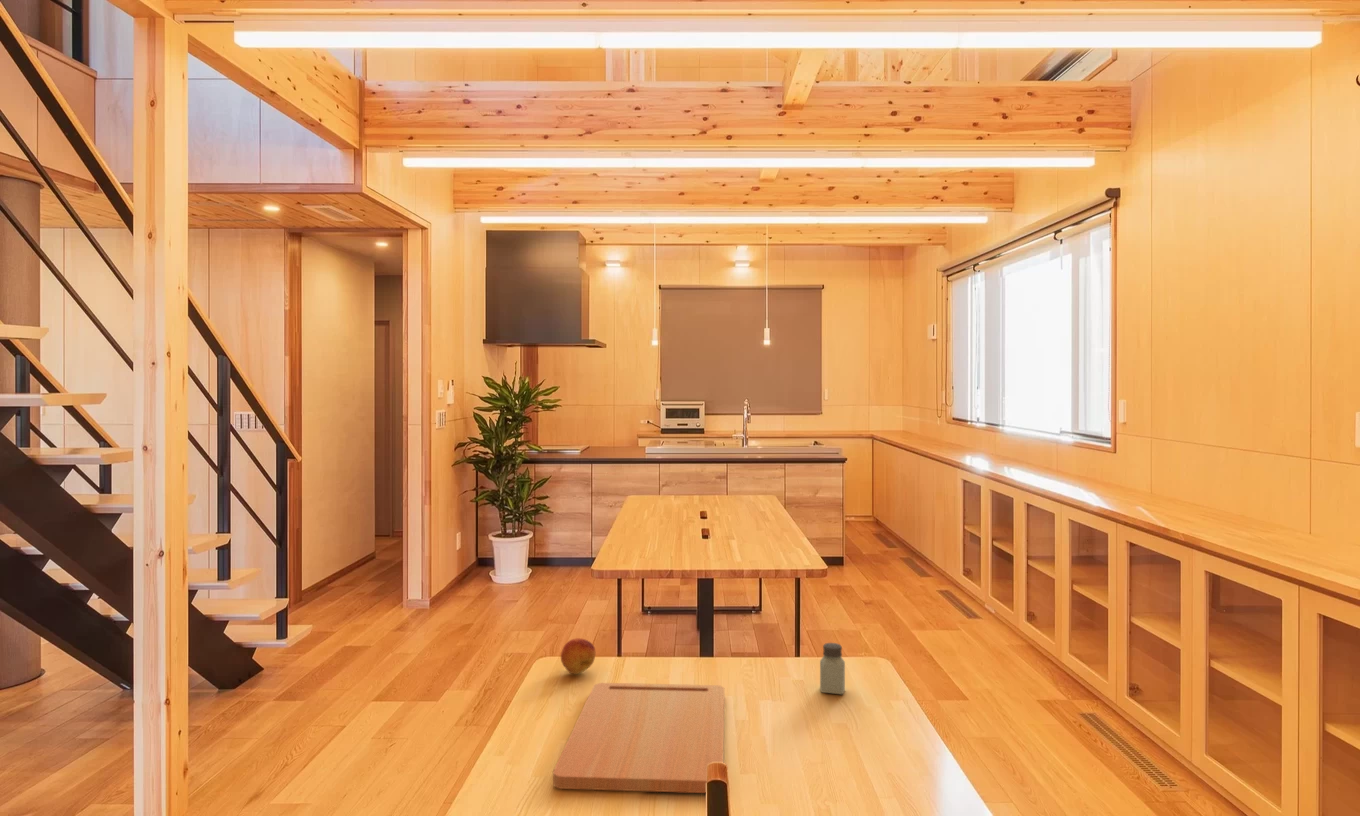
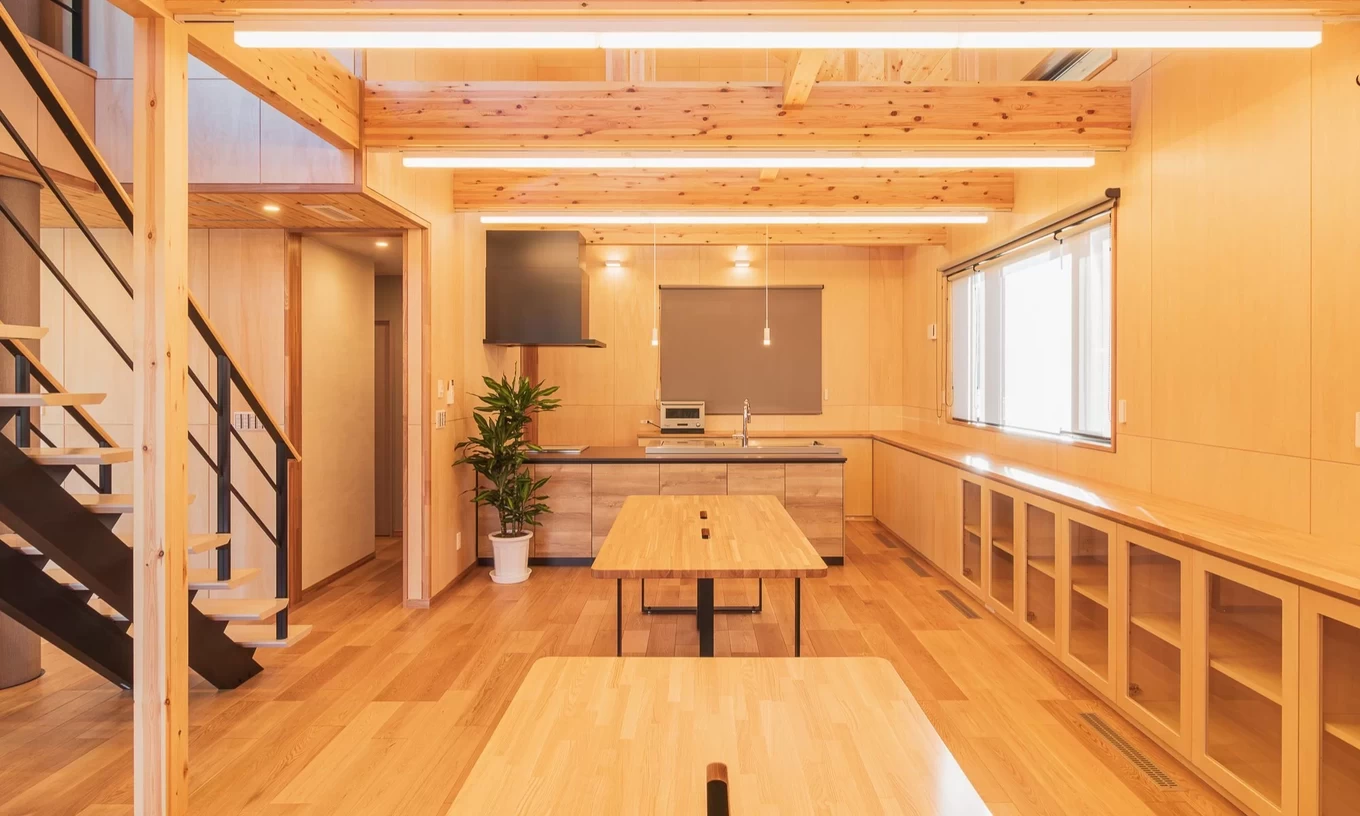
- cutting board (649, 729)
- saltshaker (832, 667)
- fruit (577, 656)
